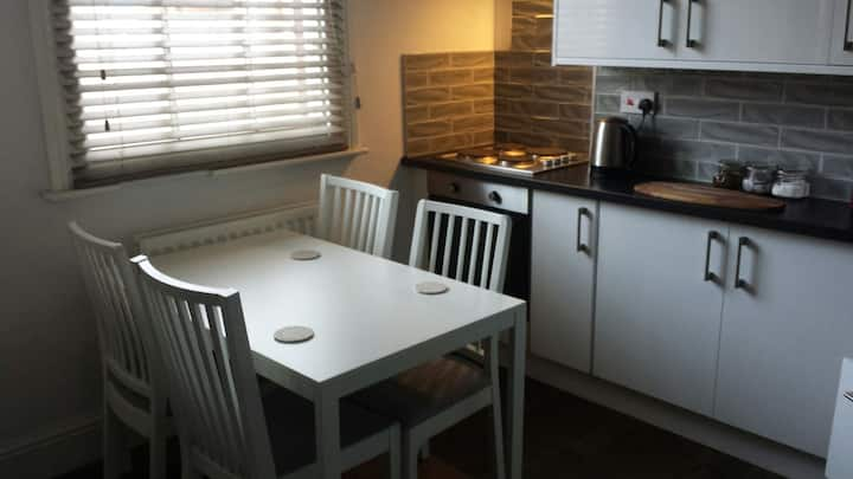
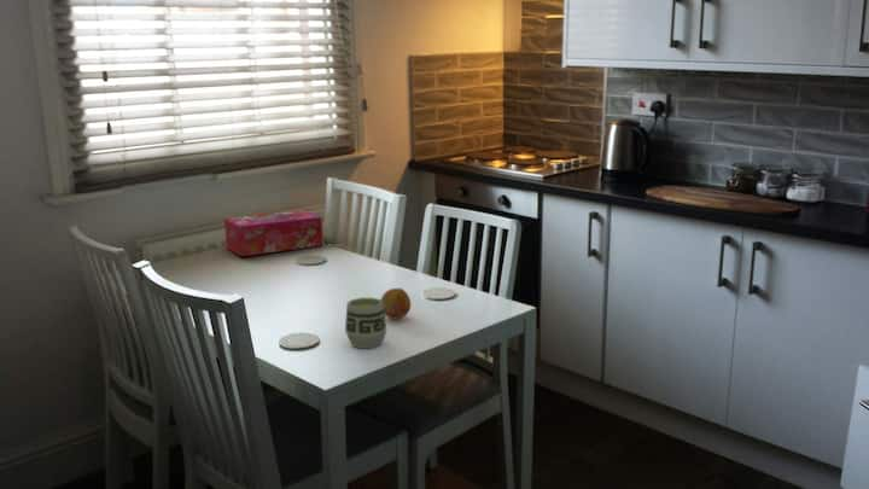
+ cup (366, 322)
+ fruit (395, 303)
+ tissue box (273, 232)
